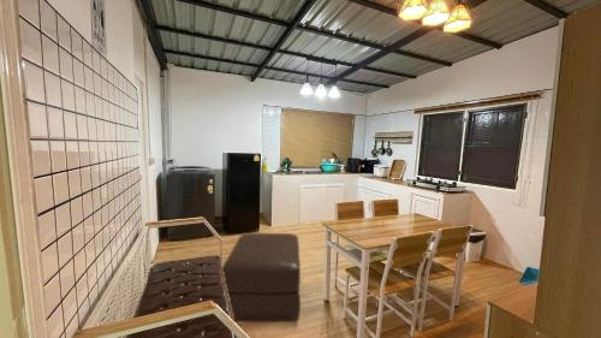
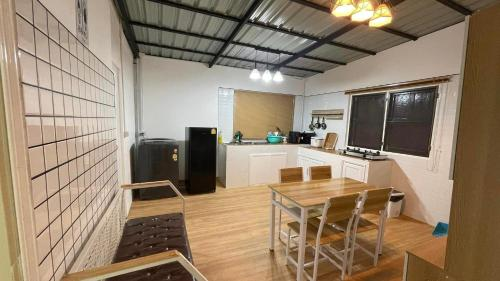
- ottoman (264, 271)
